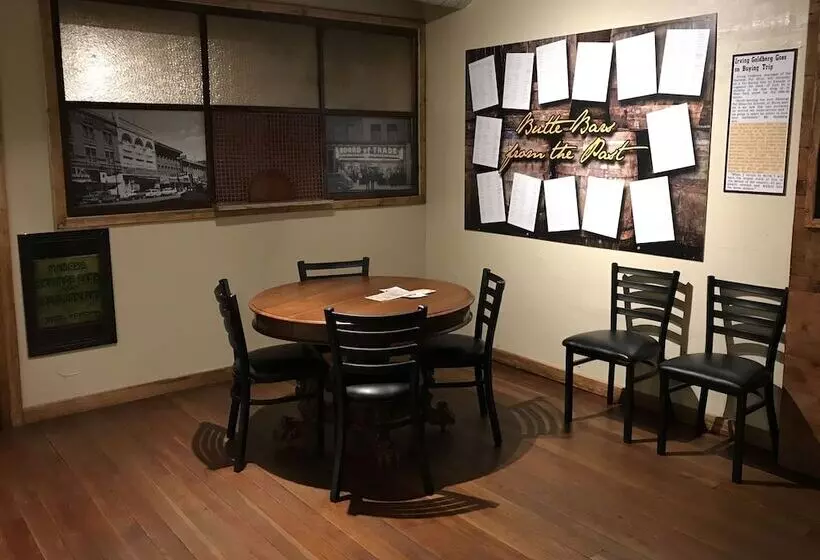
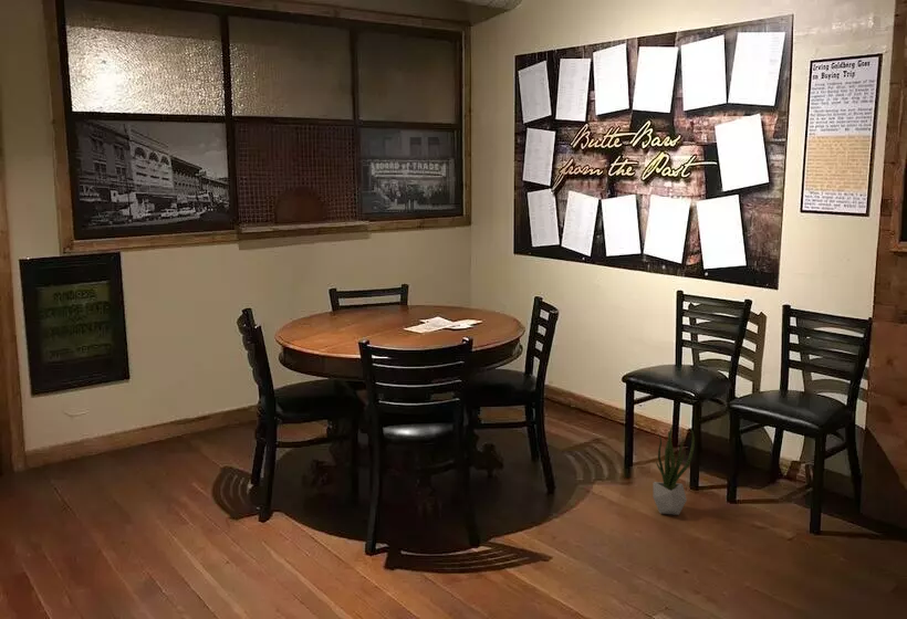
+ potted plant (674, 470)
